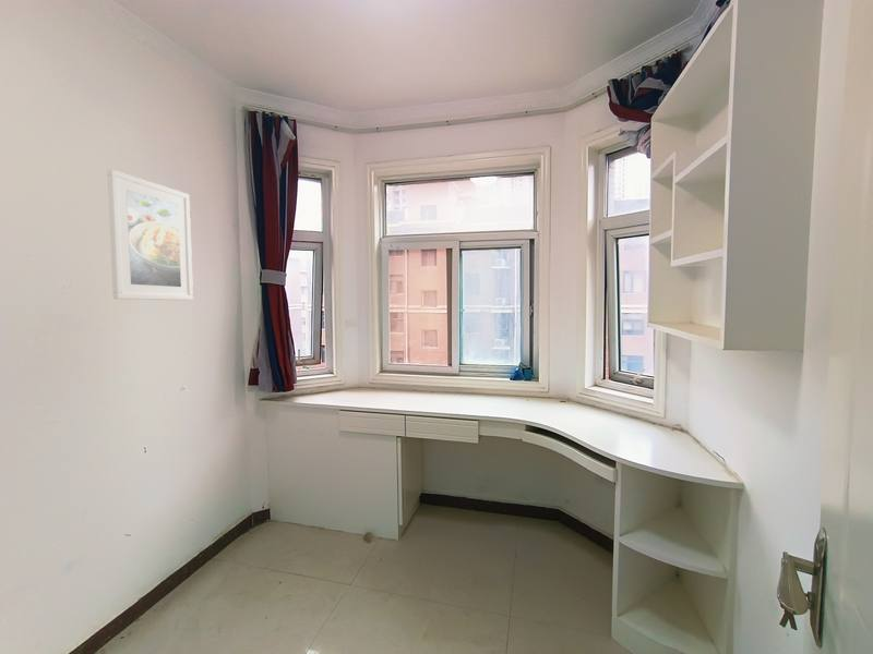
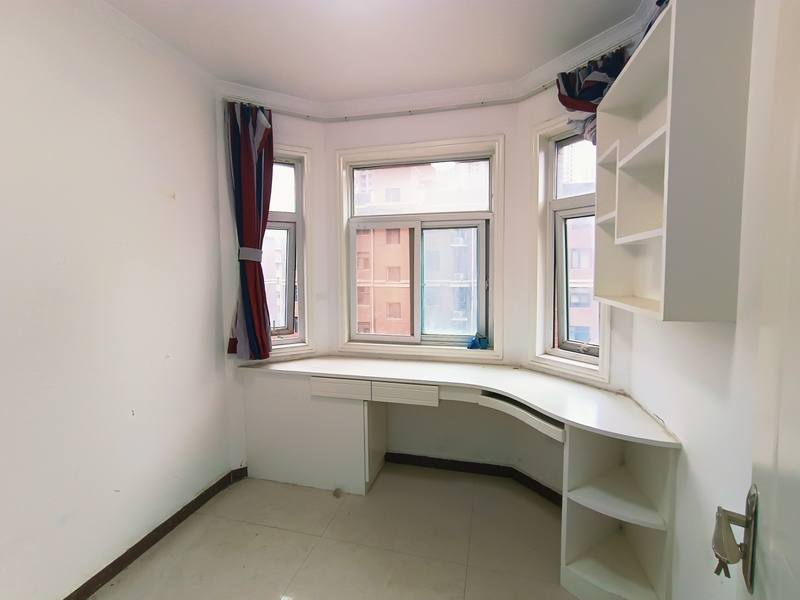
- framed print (154, 241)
